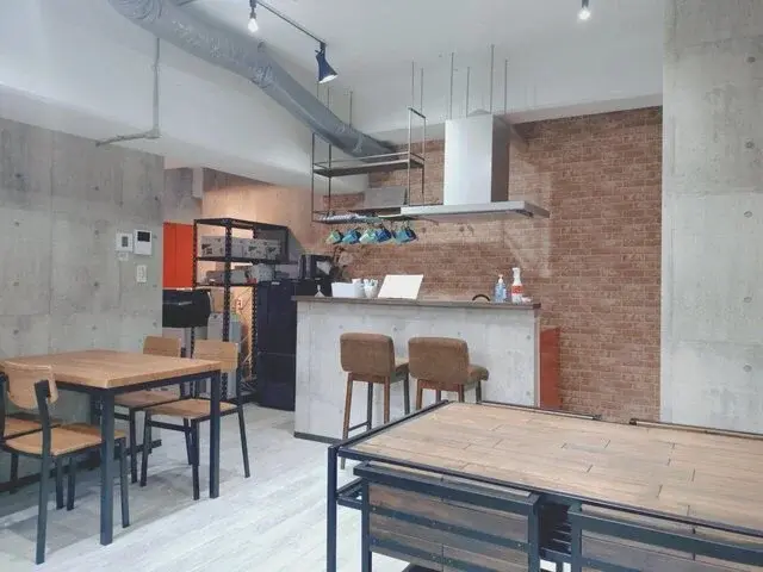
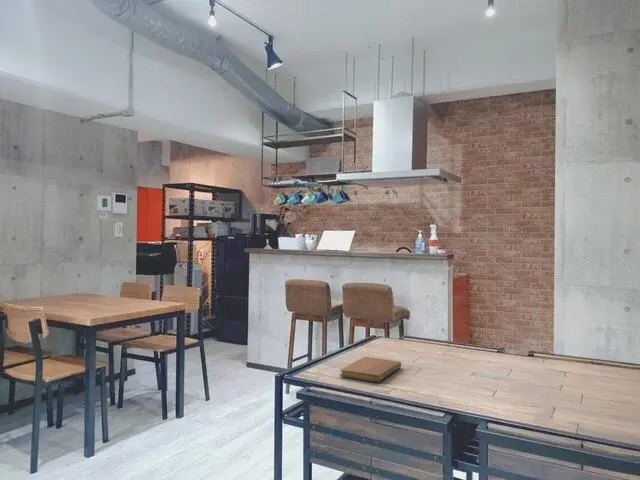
+ notebook (371, 368)
